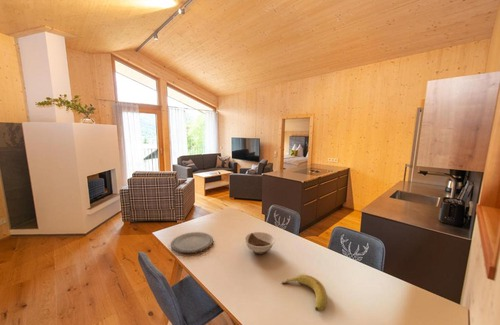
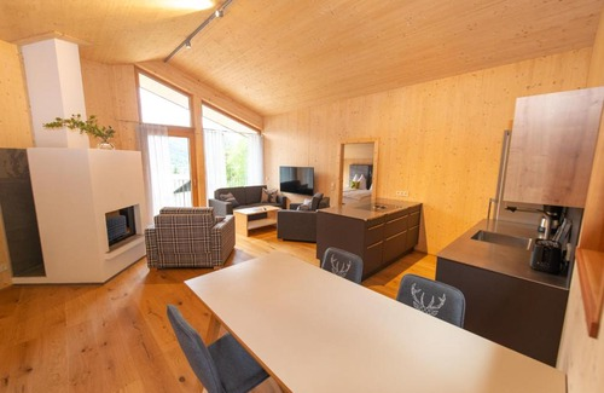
- plate (192, 242)
- banana (305, 284)
- bowl (259, 244)
